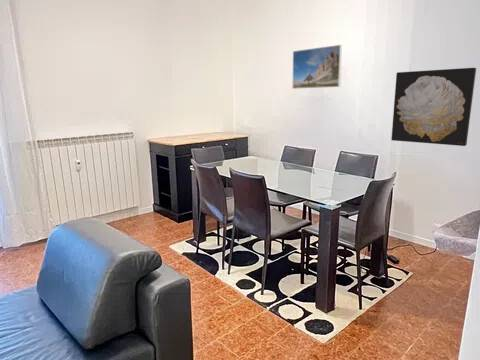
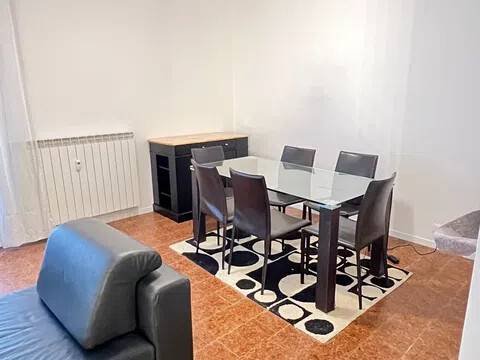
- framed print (315, 68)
- wall art (430, 107)
